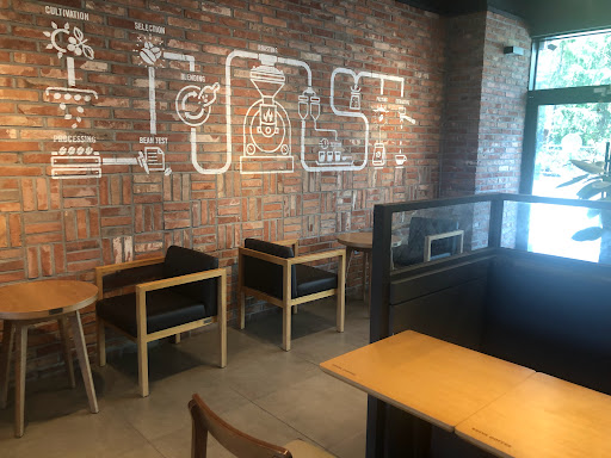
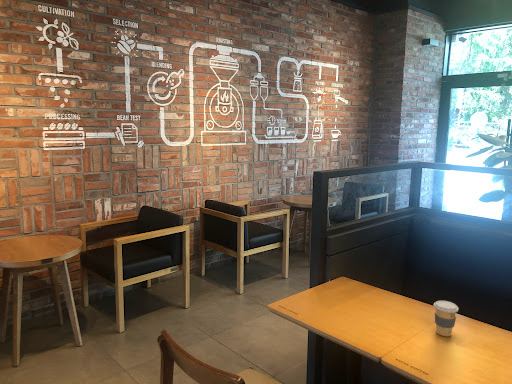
+ coffee cup (444, 318)
